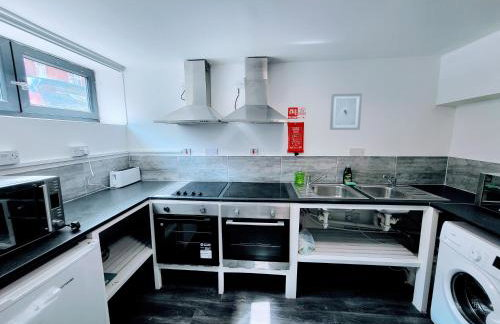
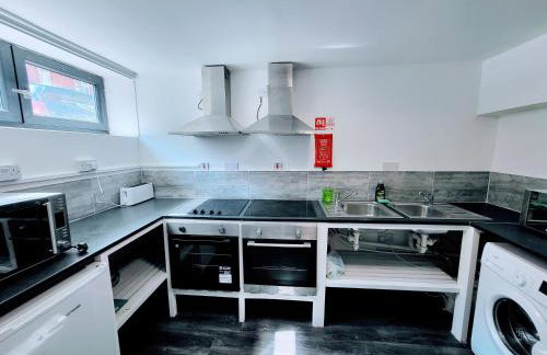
- wall art (345, 111)
